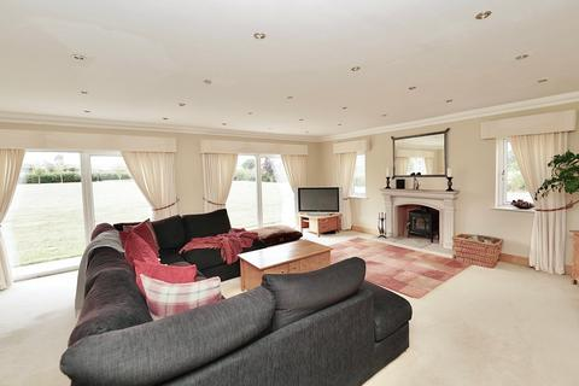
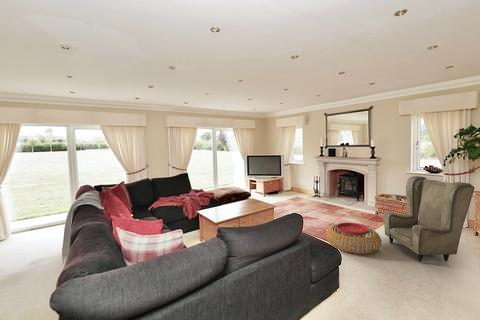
+ pouf (352, 235)
+ armchair (421, 215)
